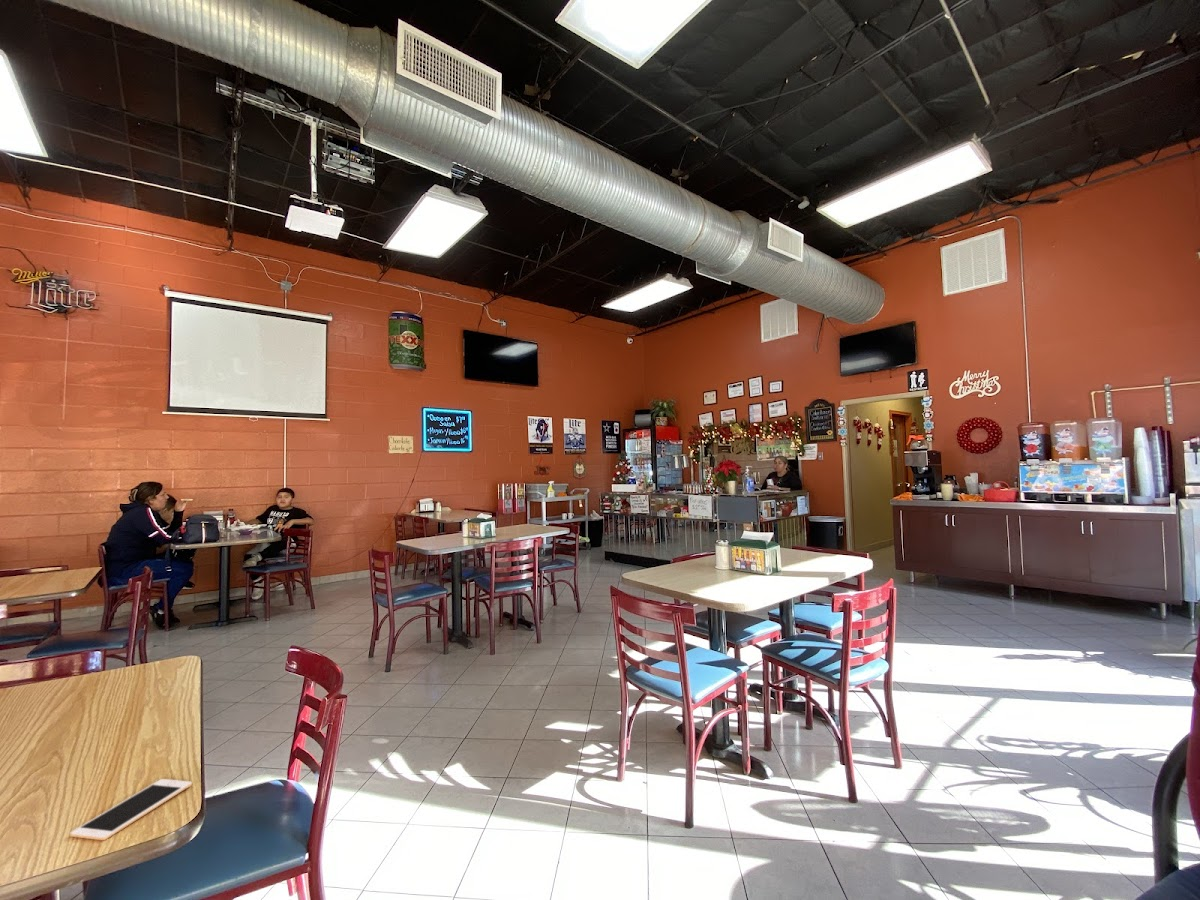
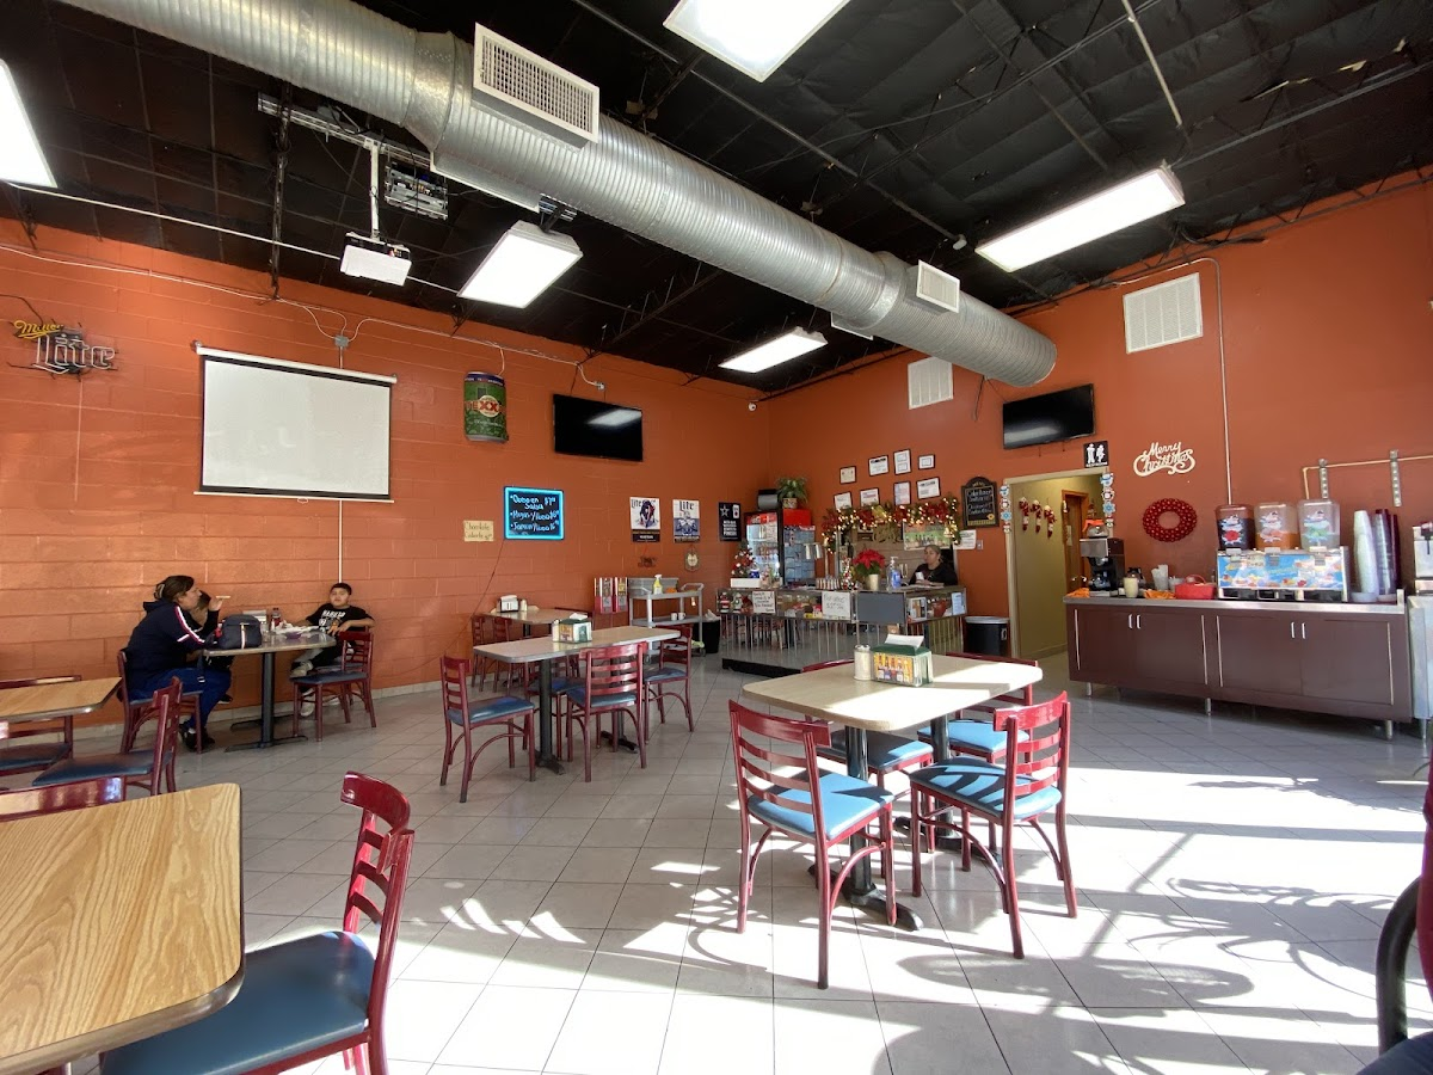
- cell phone (135, 807)
